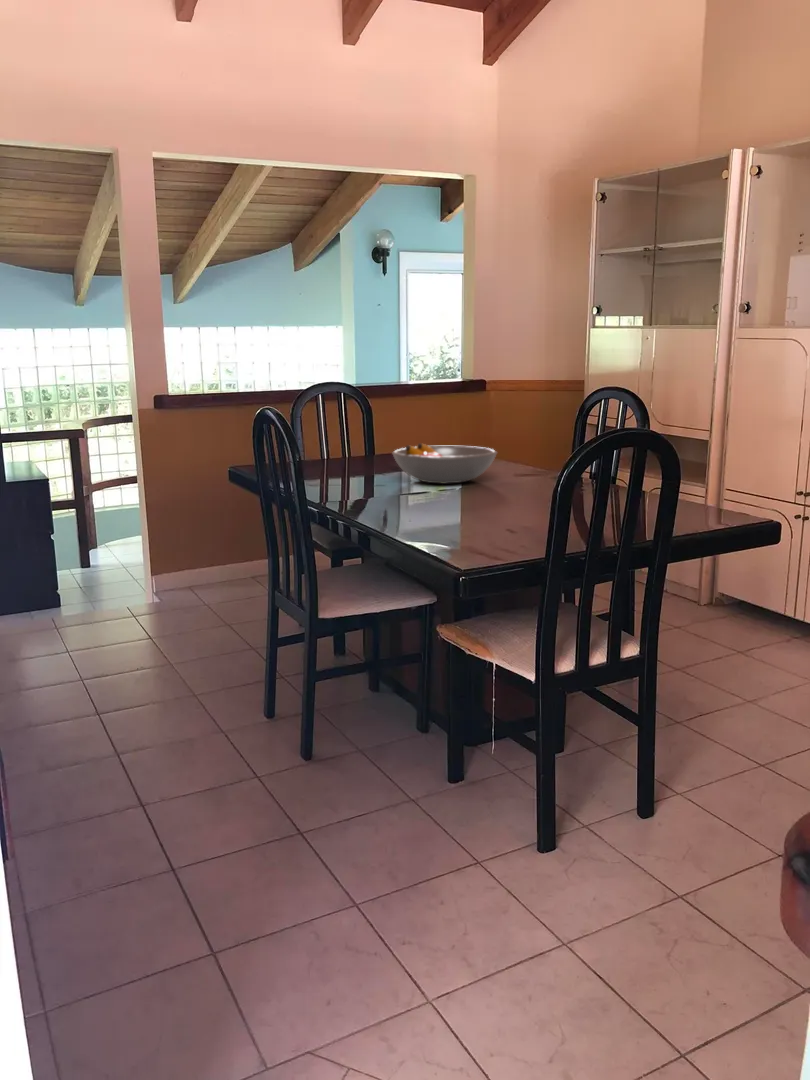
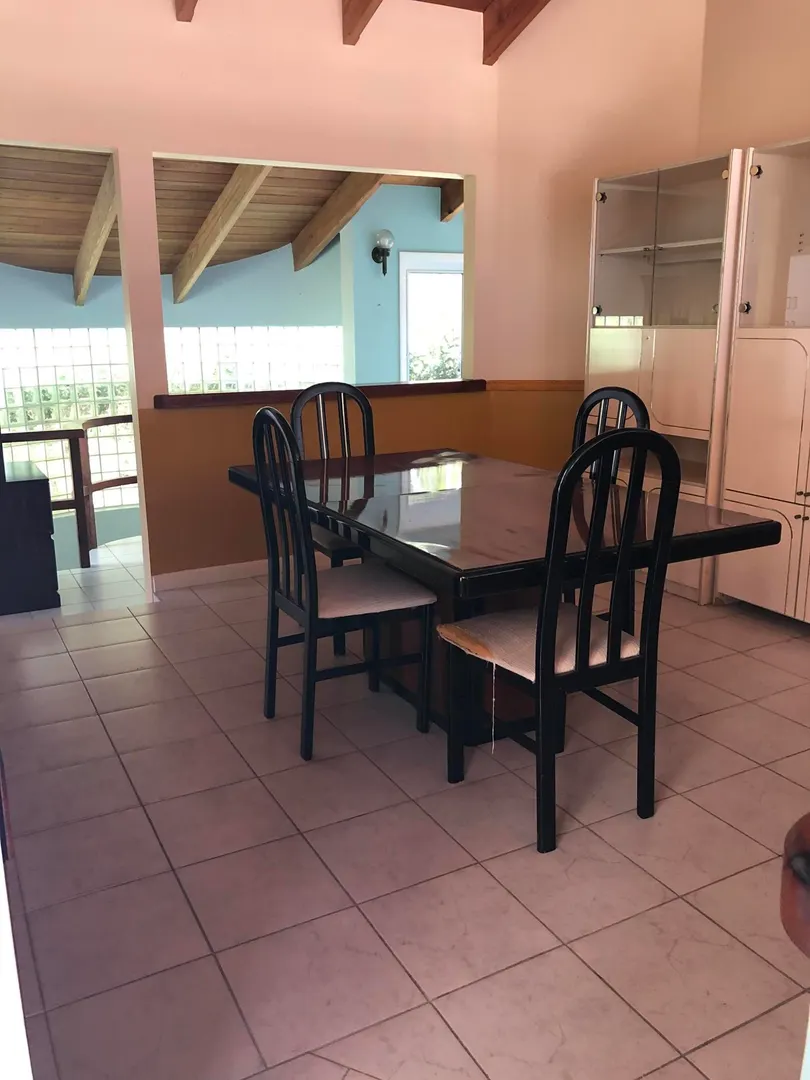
- fruit bowl (444, 462)
